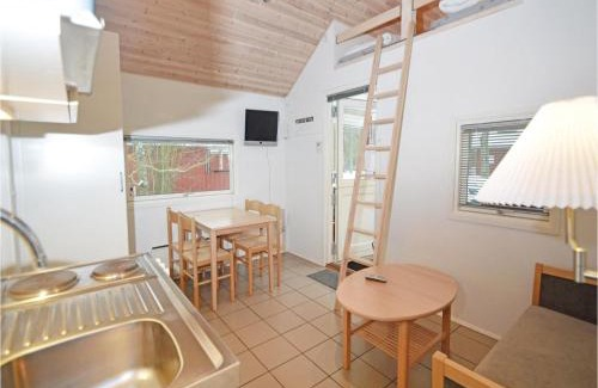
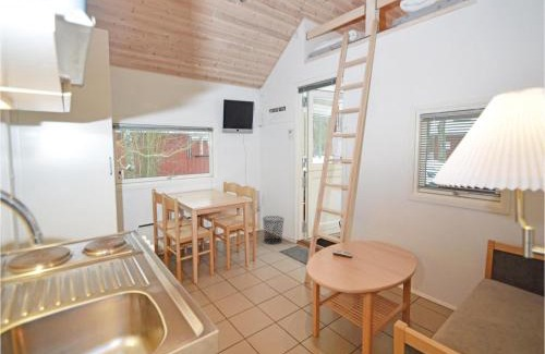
+ waste bin (272, 229)
